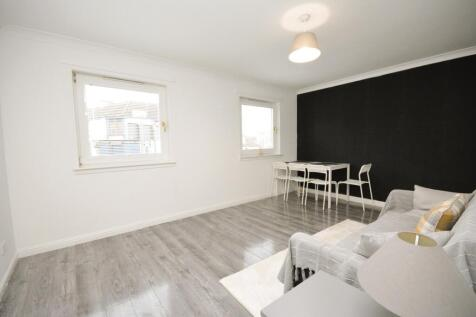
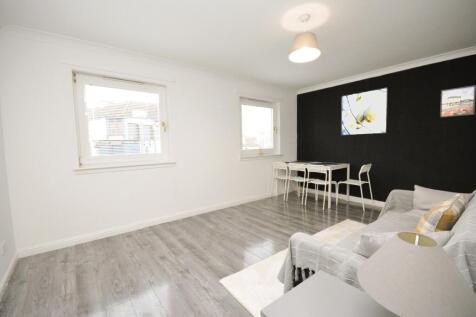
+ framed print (362, 113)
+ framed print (457, 102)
